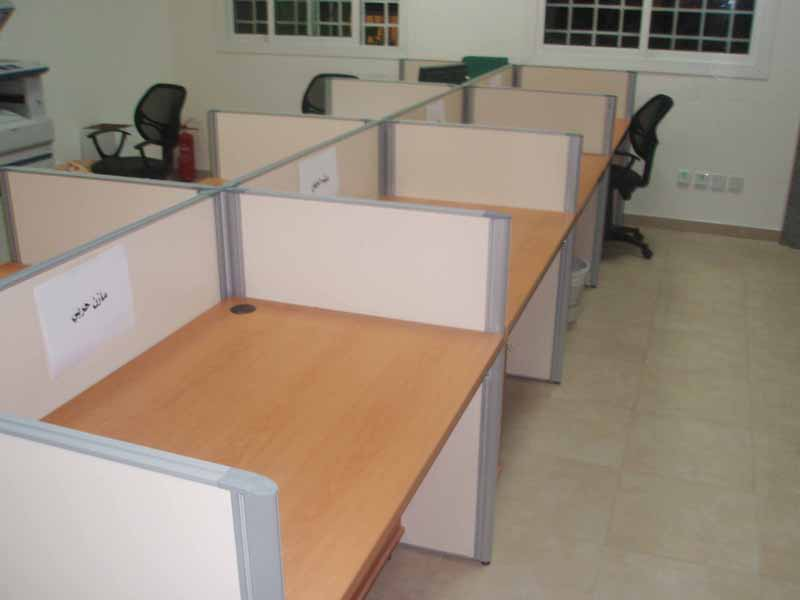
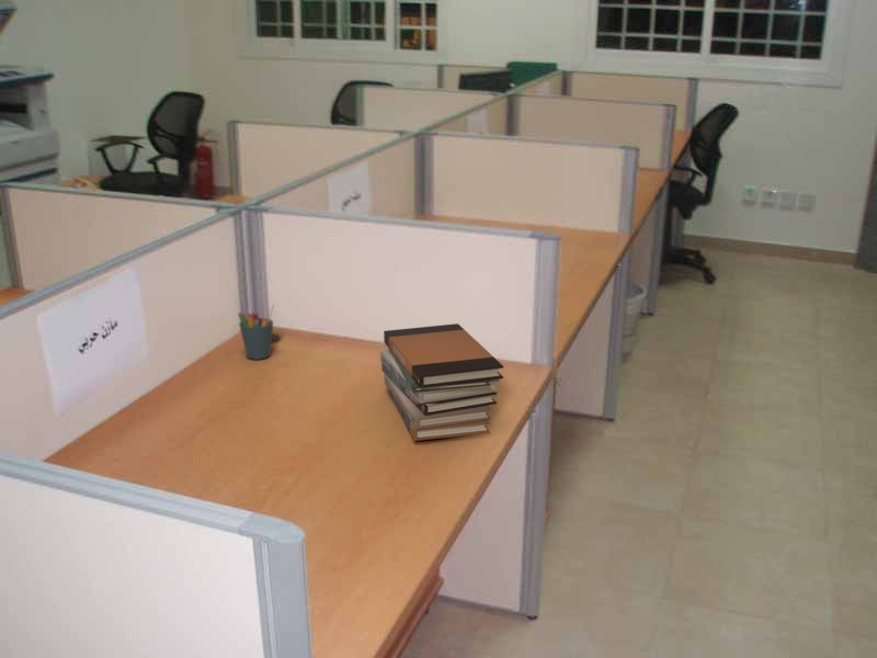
+ pen holder (257, 330)
+ book stack (437, 378)
